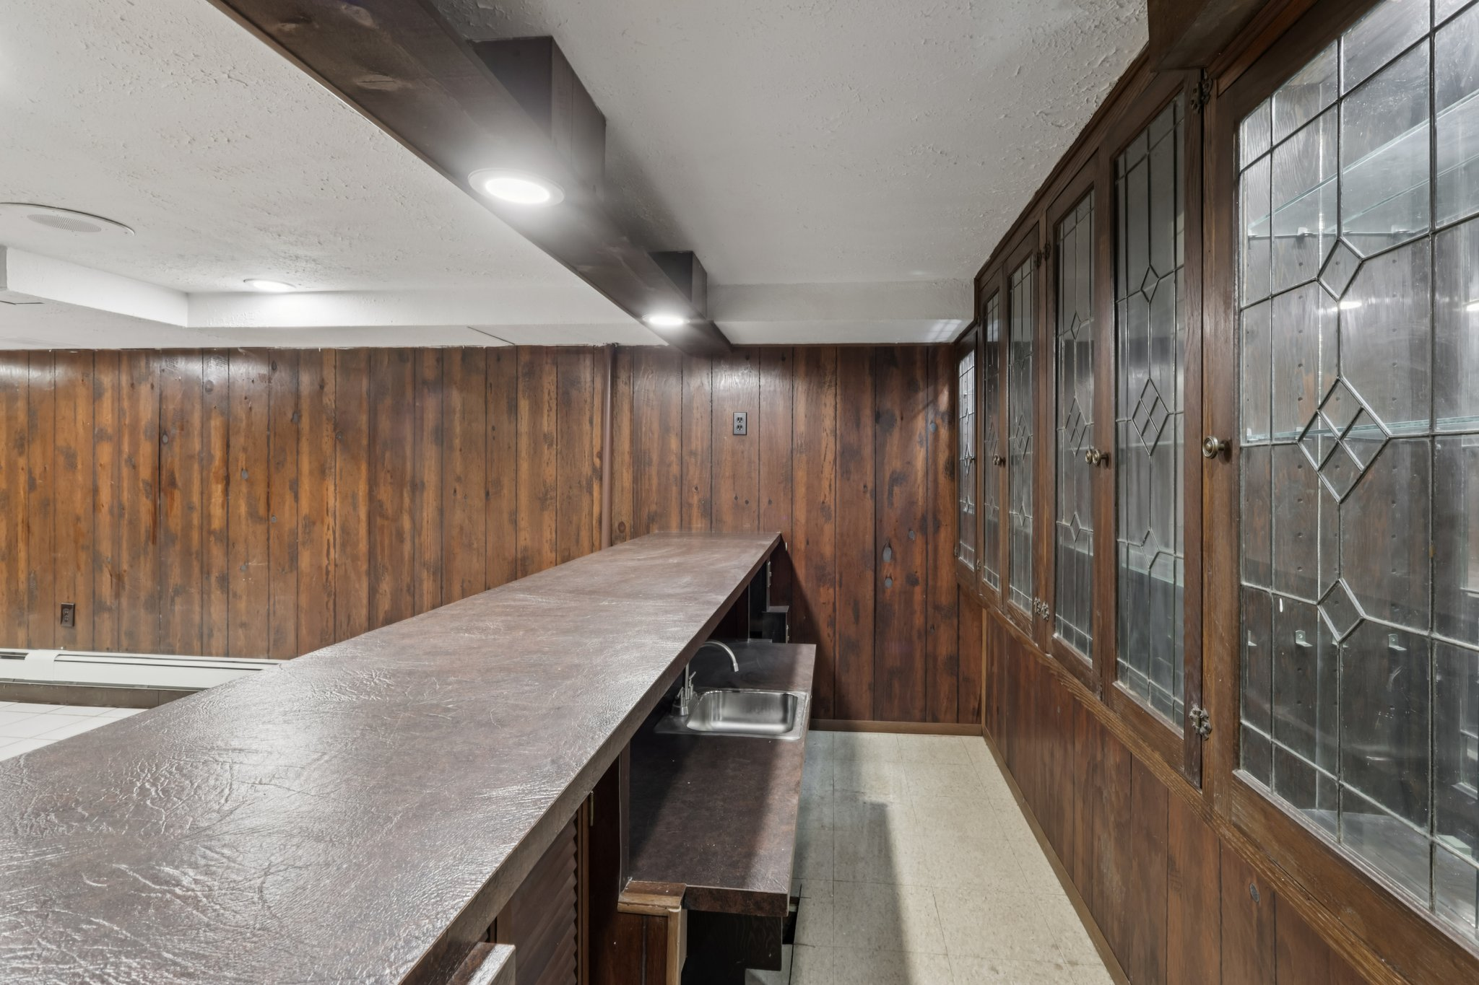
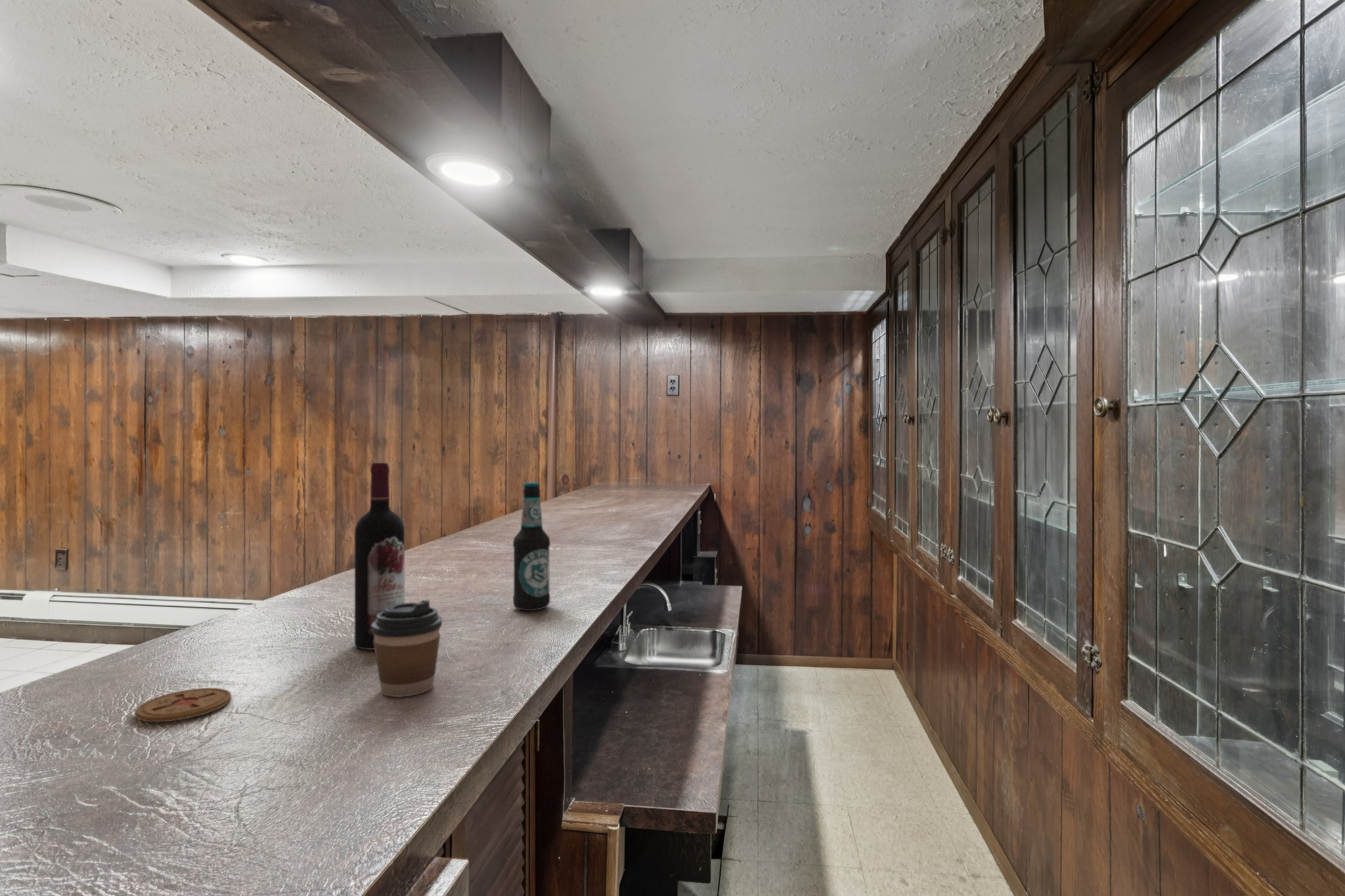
+ bottle (531, 545)
+ coaster (185, 704)
+ wine bottle (380, 553)
+ coffee cup (407, 644)
